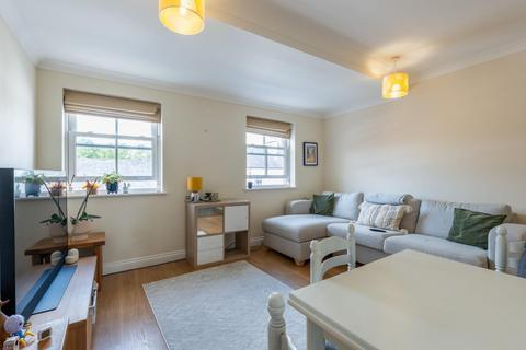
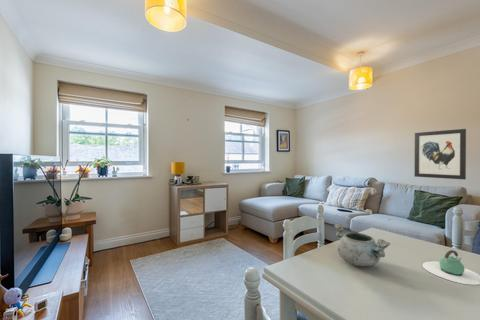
+ teapot (451, 261)
+ decorative bowl (359, 246)
+ wall art (438, 154)
